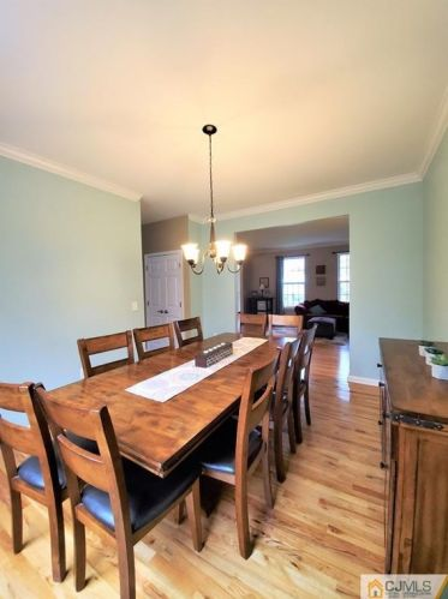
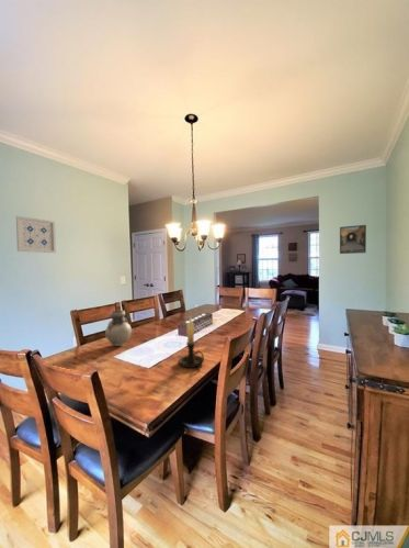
+ candle holder (193, 340)
+ vase (118, 327)
+ wall art (36, 235)
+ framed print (352, 239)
